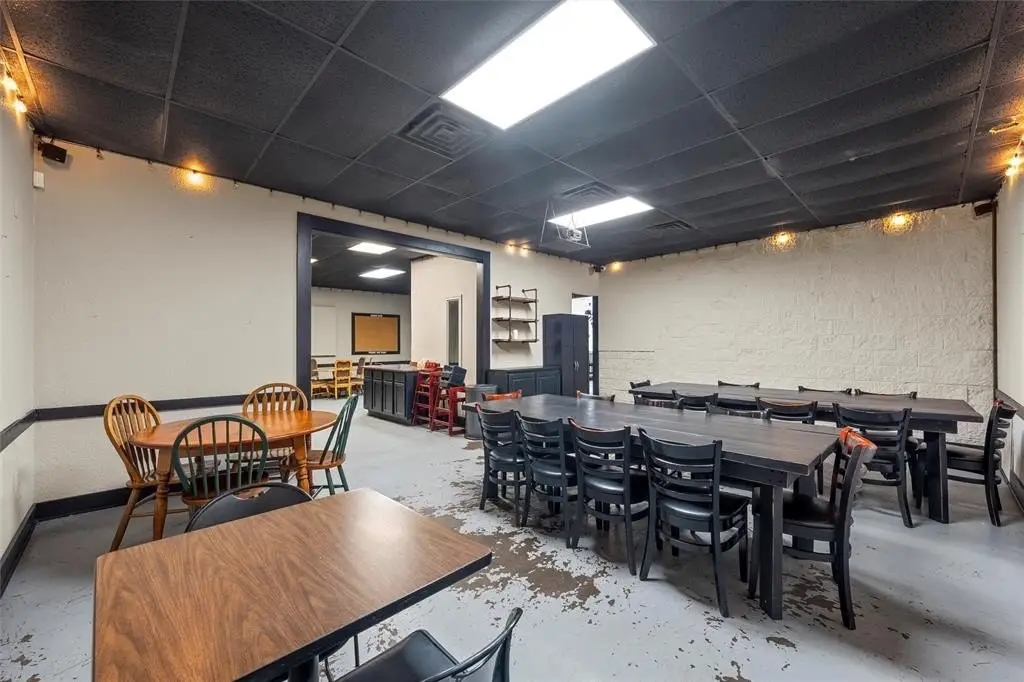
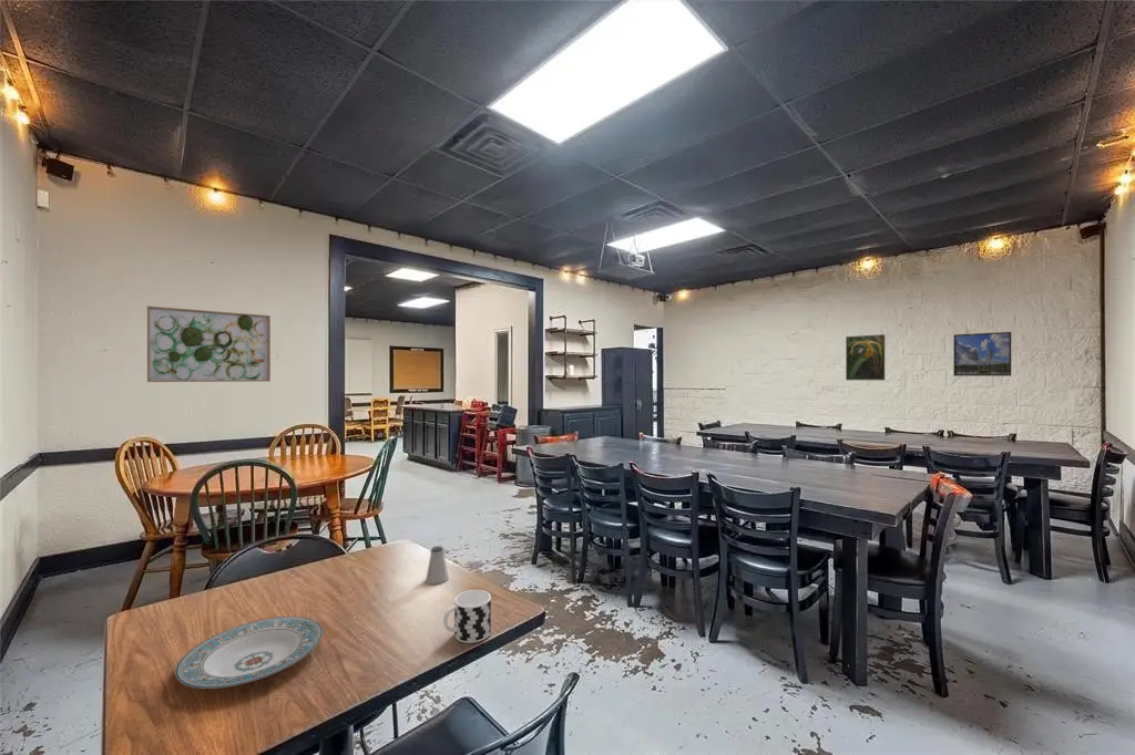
+ plate (254, 654)
+ saltshaker (437, 563)
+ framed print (981, 354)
+ wall art (213, 347)
+ cup (467, 617)
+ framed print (865, 358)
